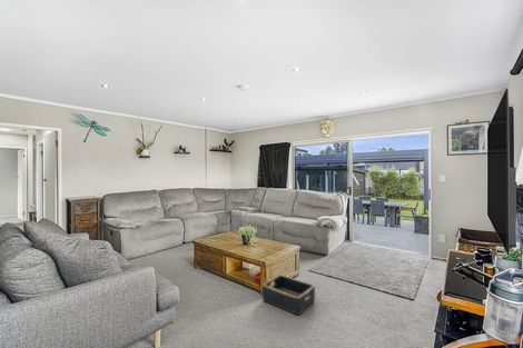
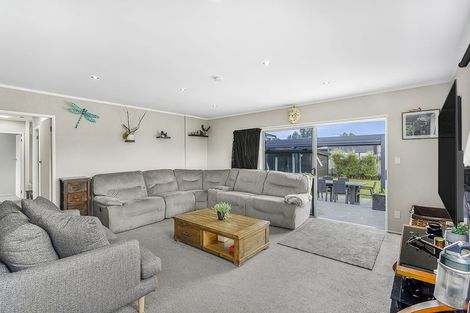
- basket (288, 292)
